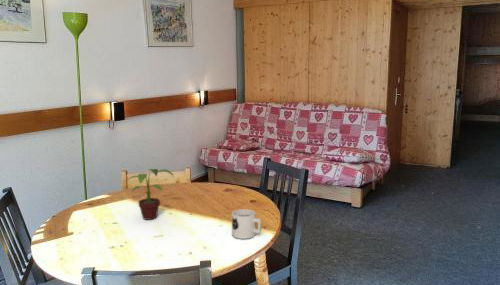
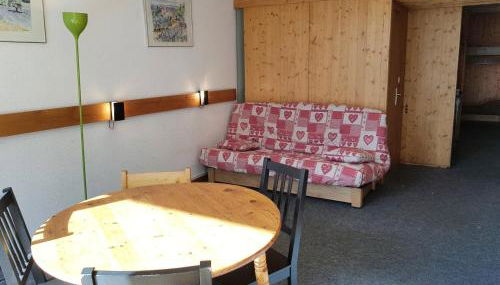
- potted plant (149, 194)
- mug (246, 223)
